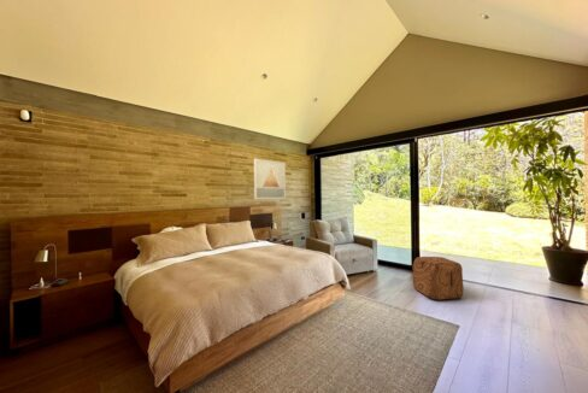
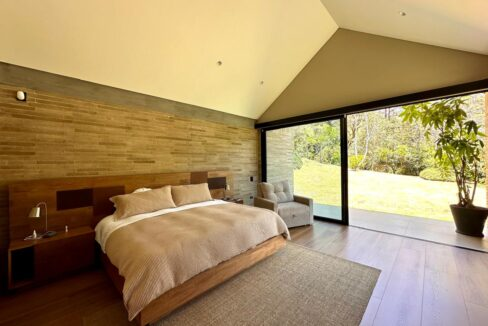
- ottoman (436, 276)
- wall art (270, 180)
